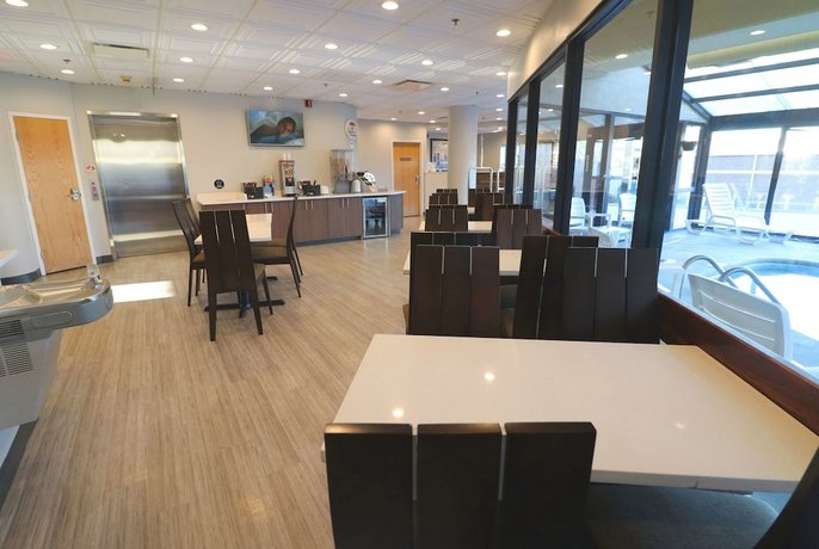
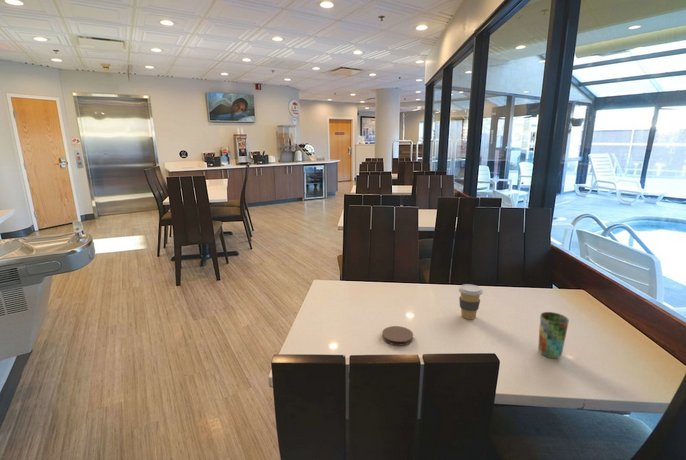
+ cup (551, 335)
+ coffee cup (469, 302)
+ coaster (397, 335)
